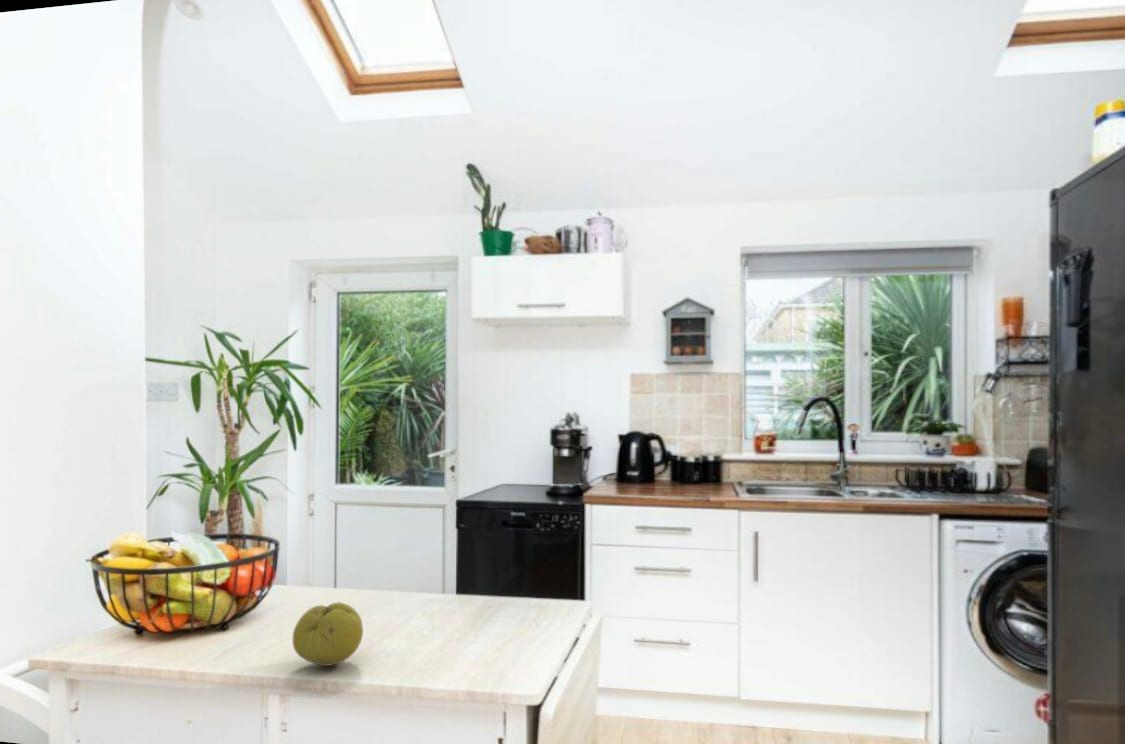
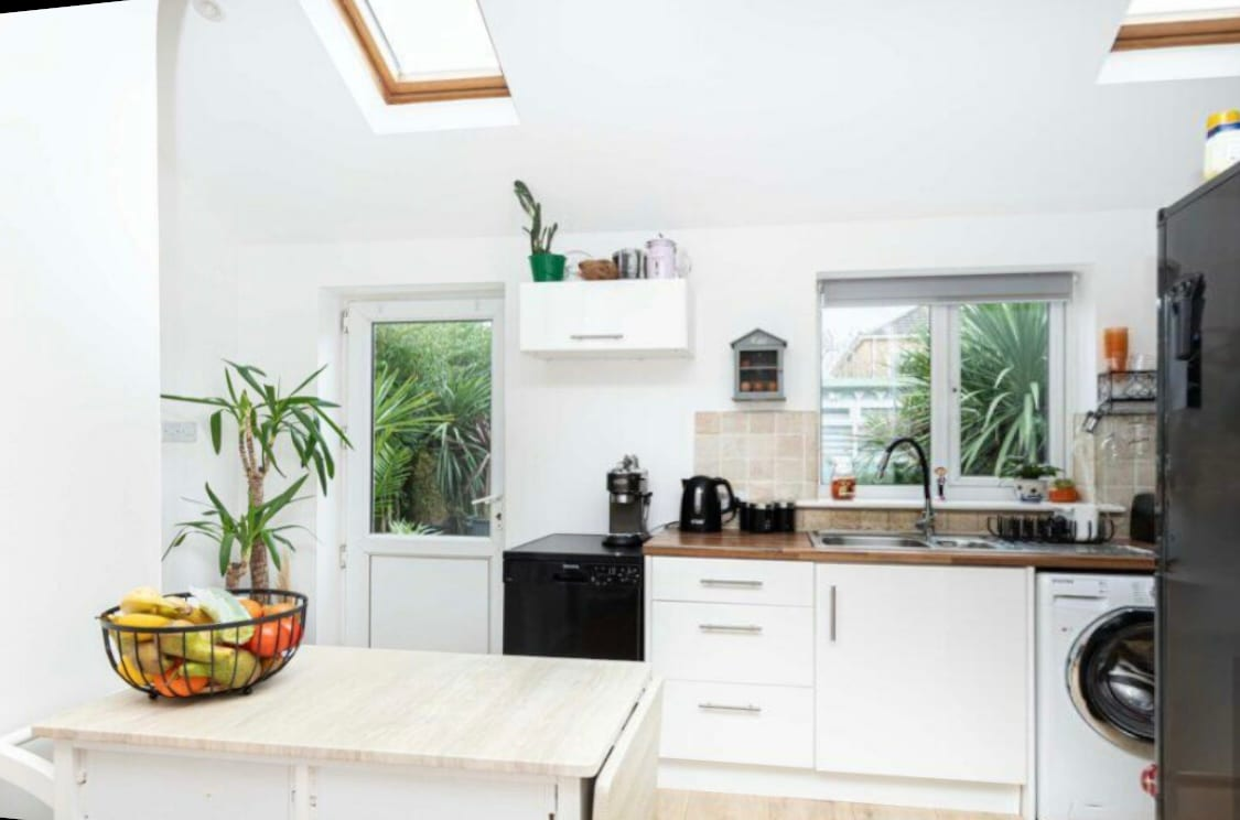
- fruit (329, 634)
